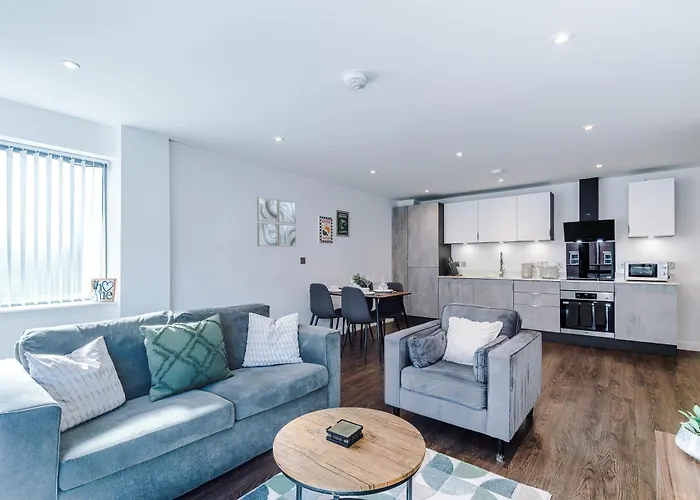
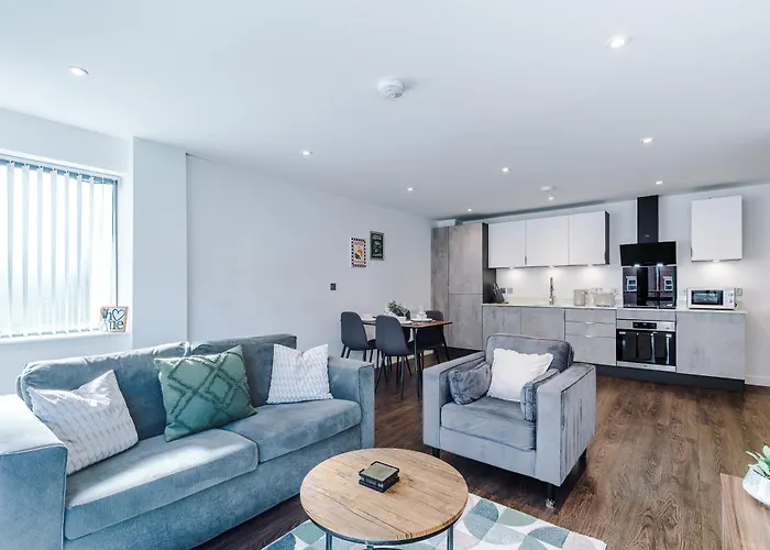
- wall art (278, 222)
